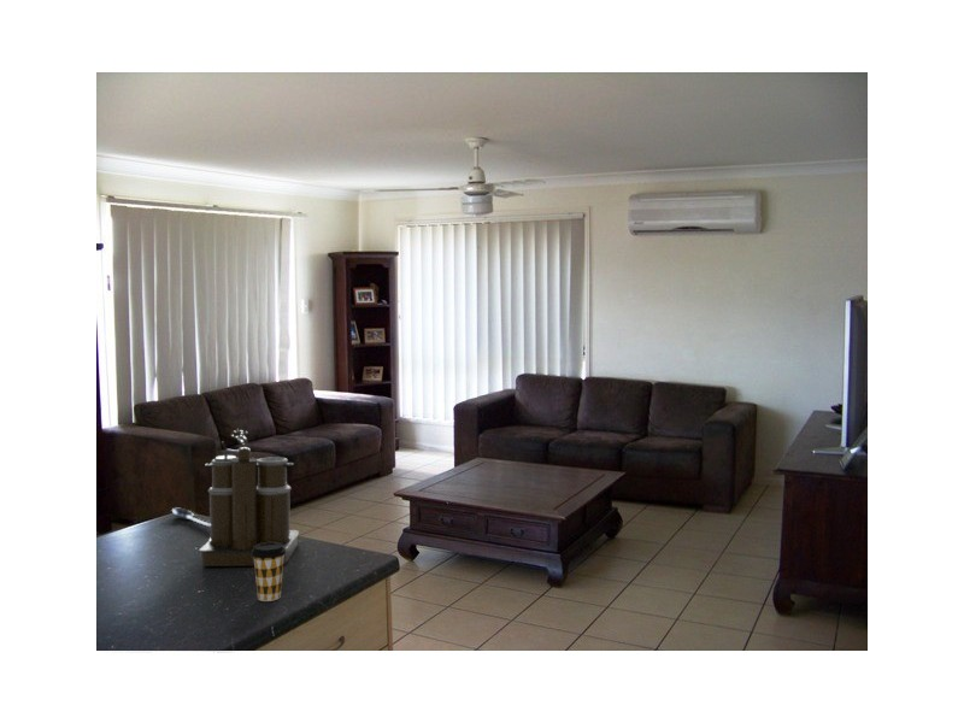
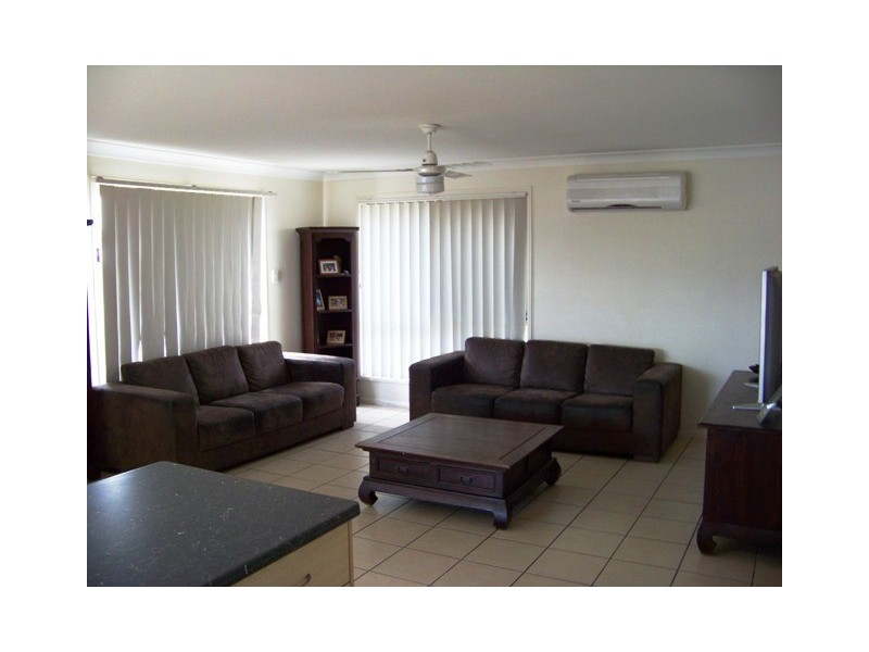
- coffee cup (269, 571)
- coffee maker (249, 490)
- spoon (193, 519)
